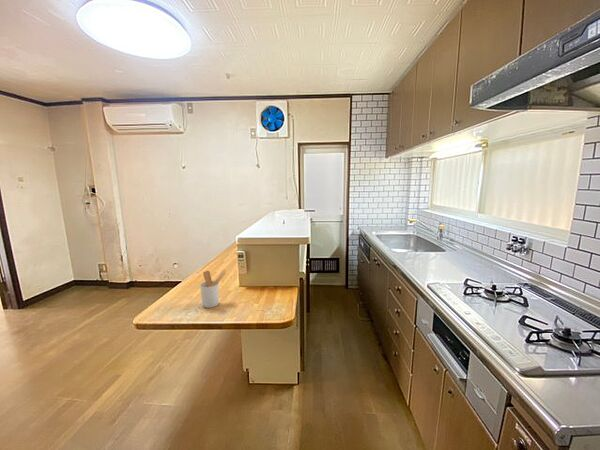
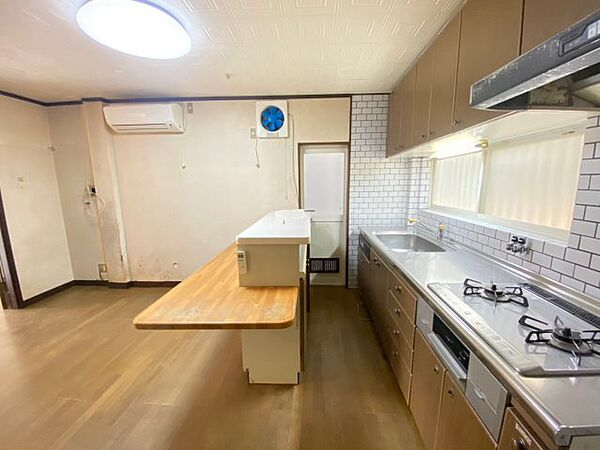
- utensil holder (214, 287)
